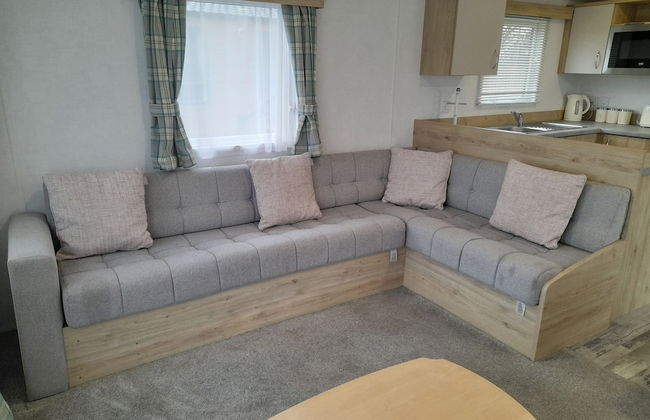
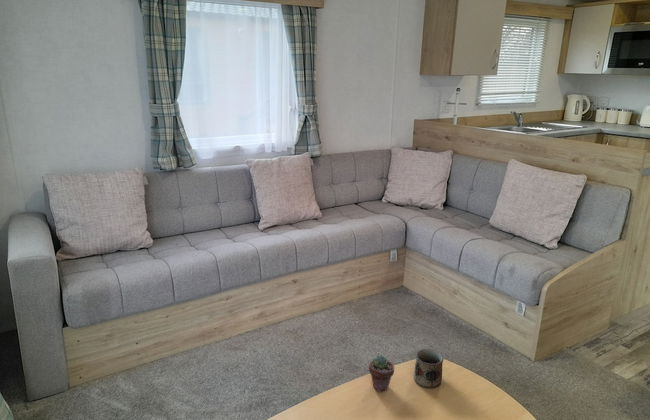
+ potted succulent (381, 371)
+ mug (428, 366)
